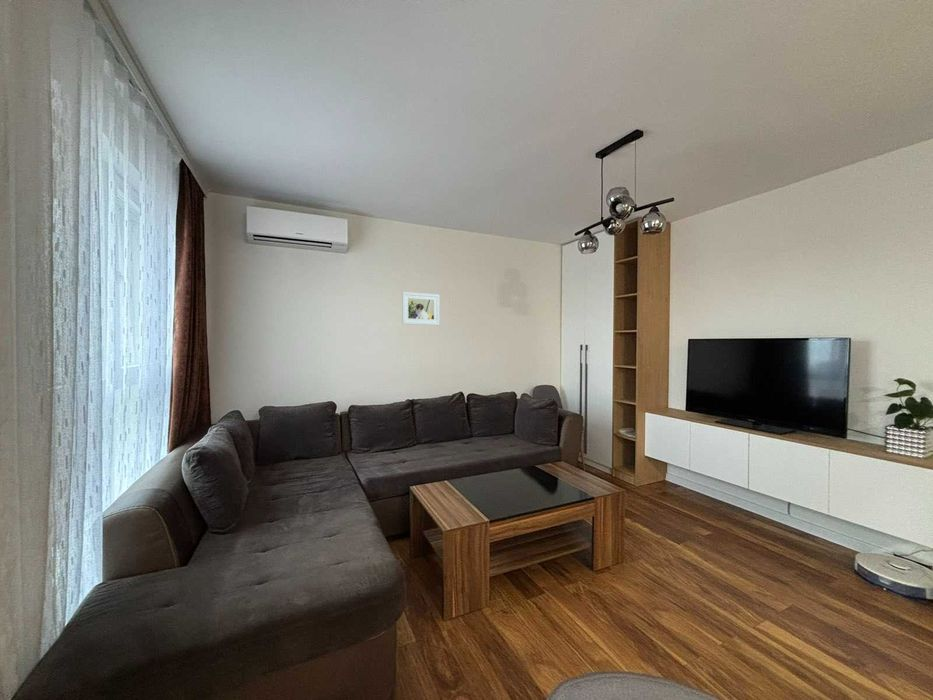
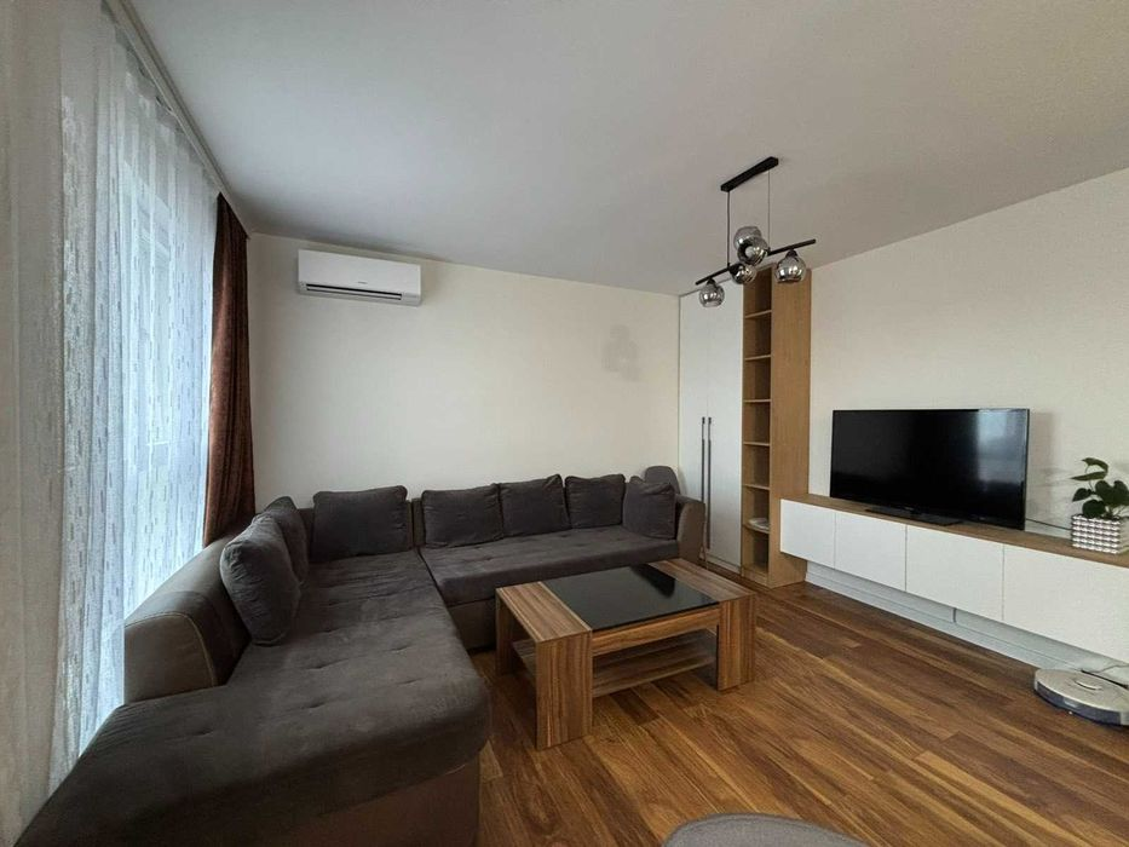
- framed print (421, 309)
